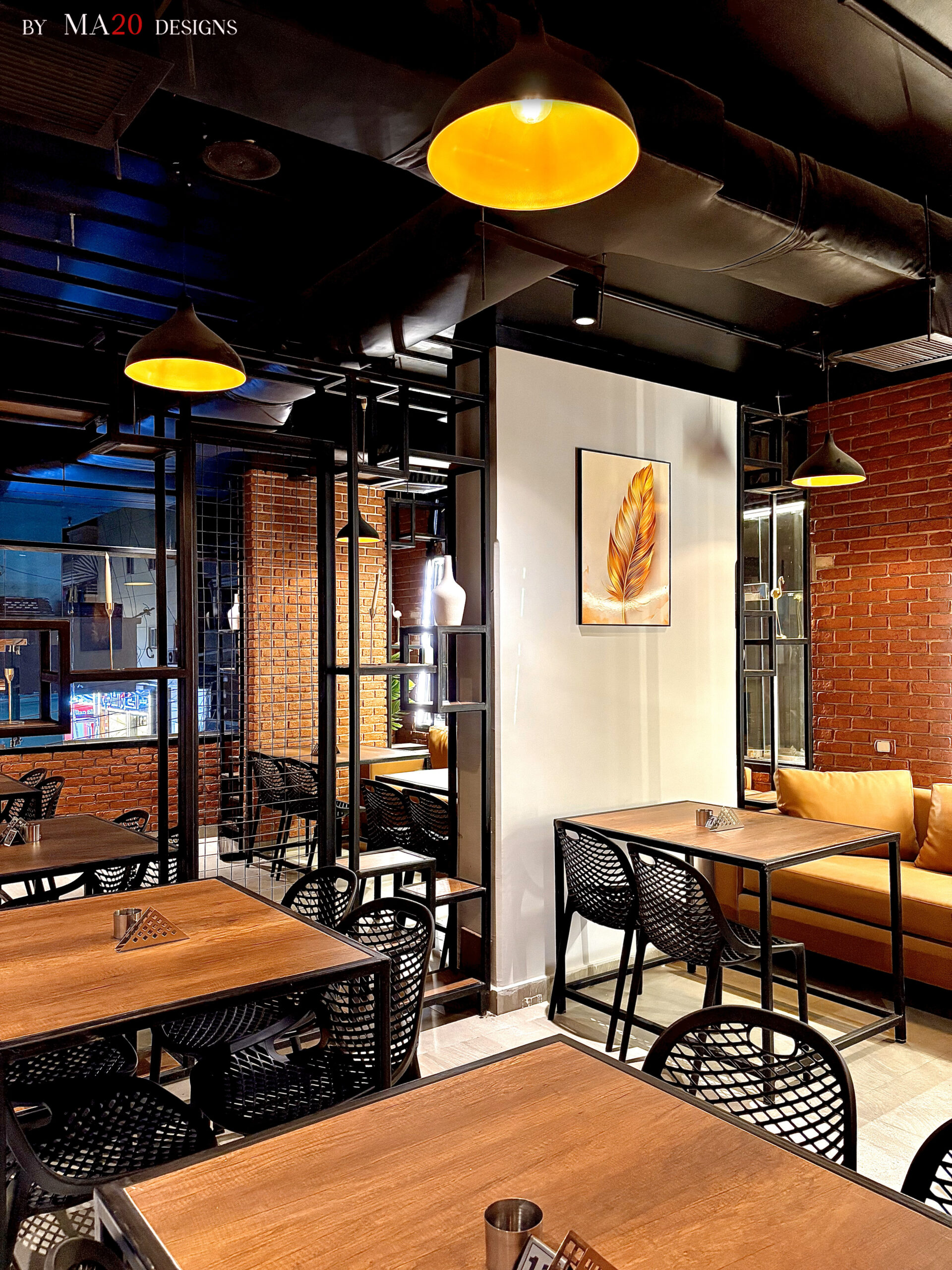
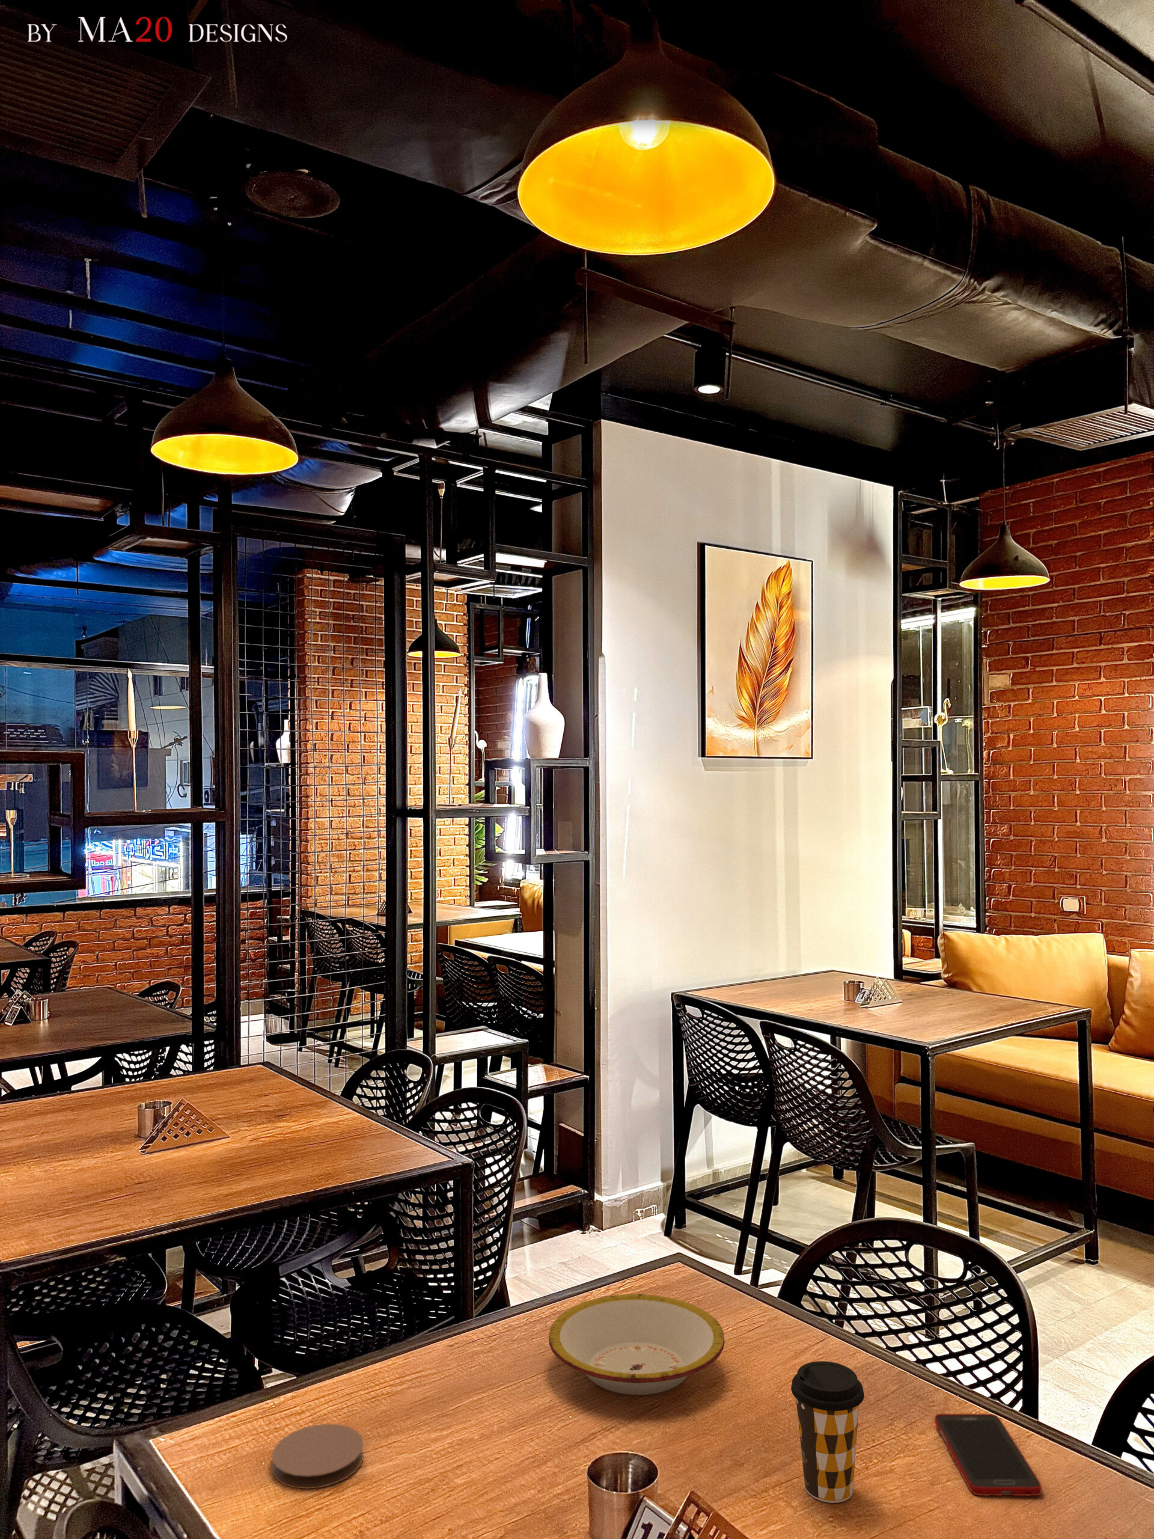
+ coaster (318, 1455)
+ cell phone (986, 1453)
+ bowl (636, 1351)
+ coffee cup (828, 1431)
